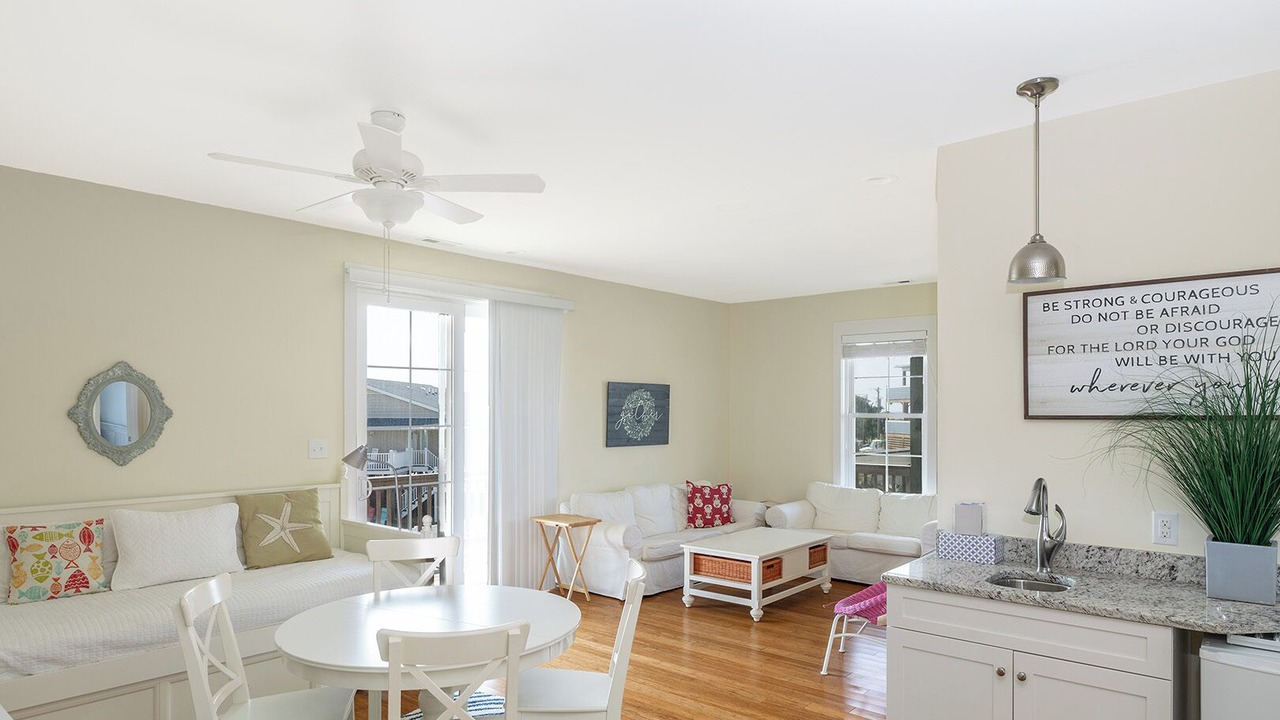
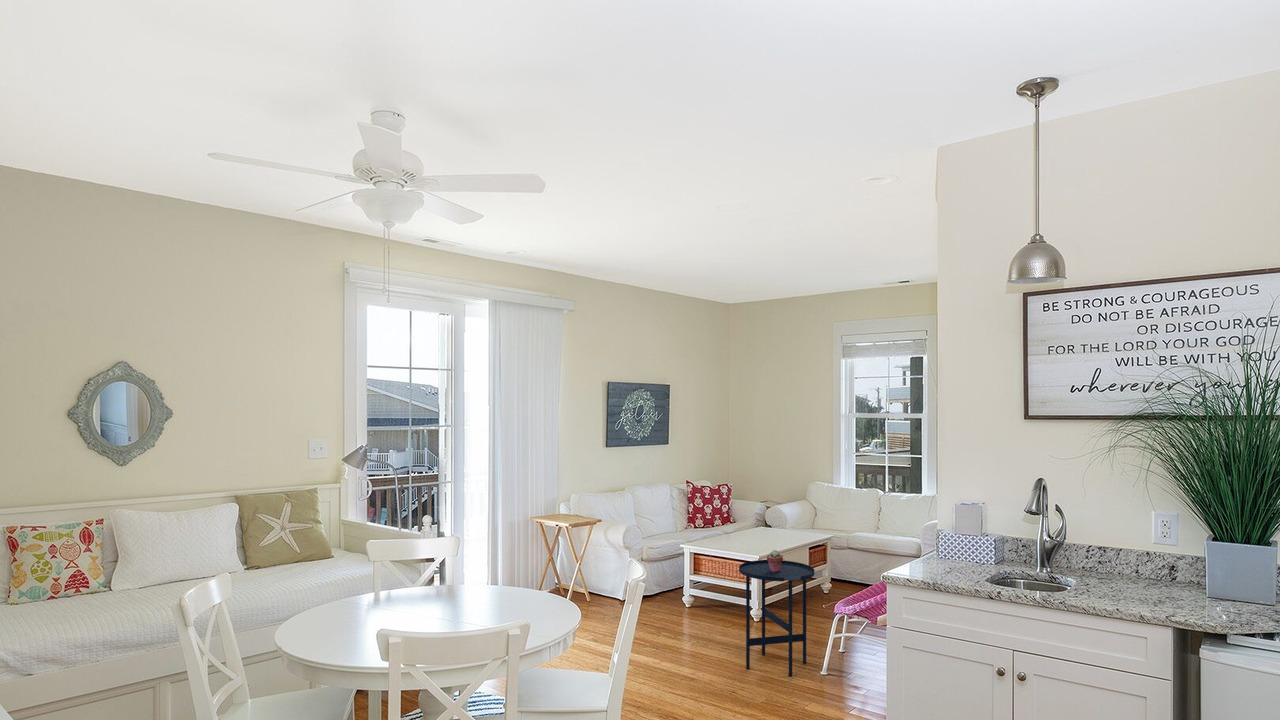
+ potted succulent (774, 559)
+ side table (776, 616)
